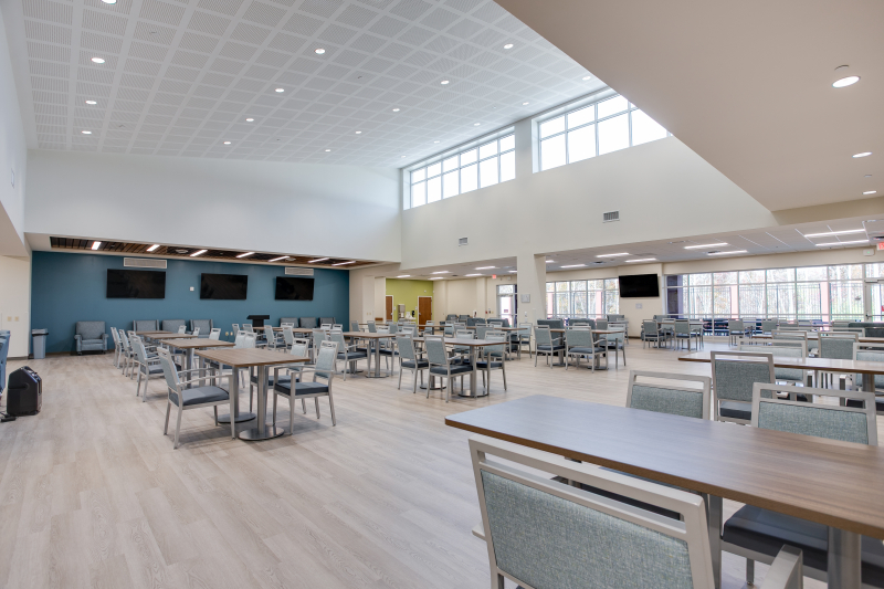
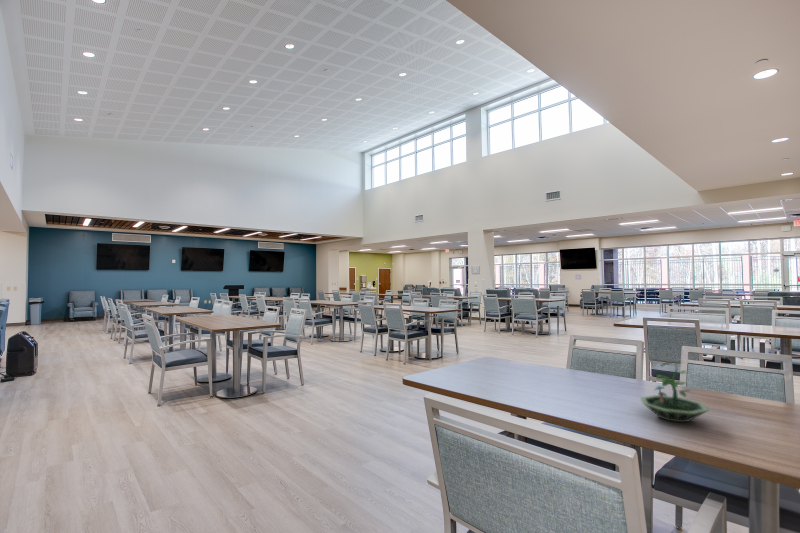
+ terrarium (674, 372)
